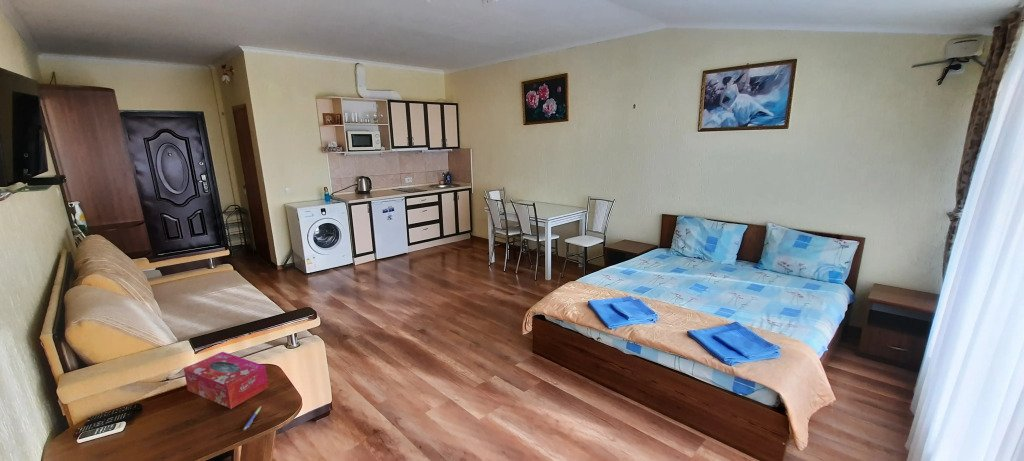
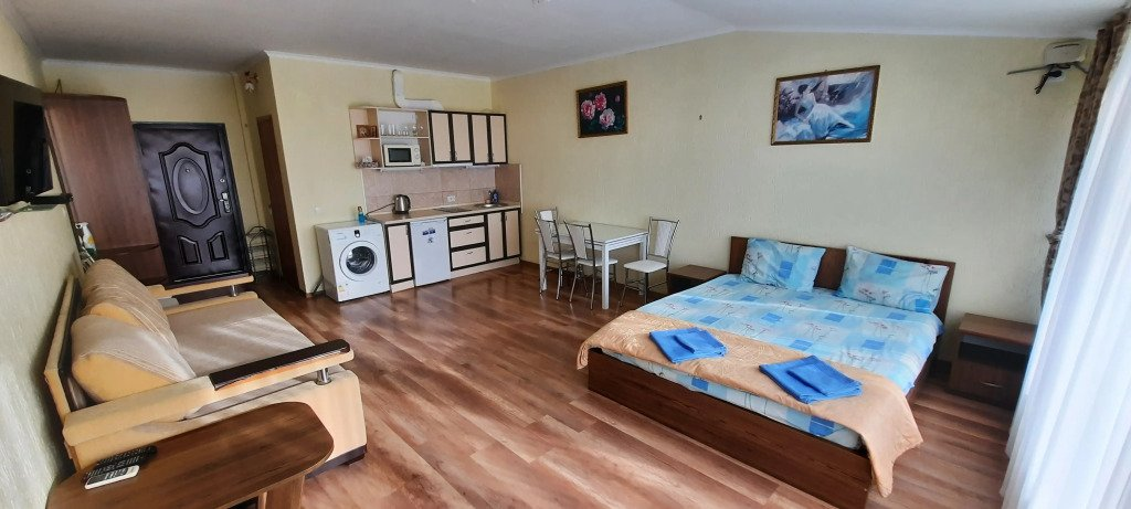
- pen (253, 417)
- tissue box (226, 378)
